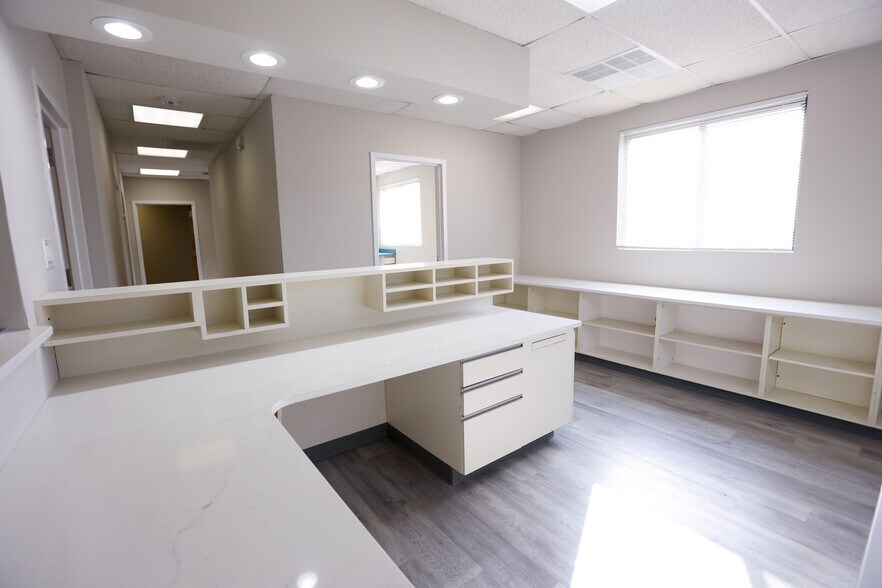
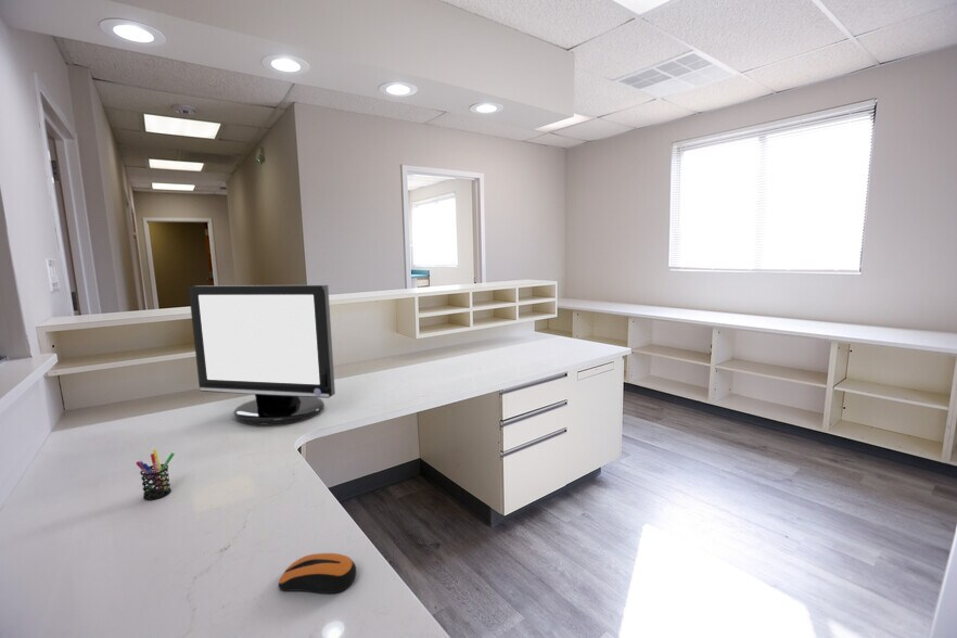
+ computer mouse (318, 570)
+ pen holder (157, 472)
+ monitor (275, 349)
